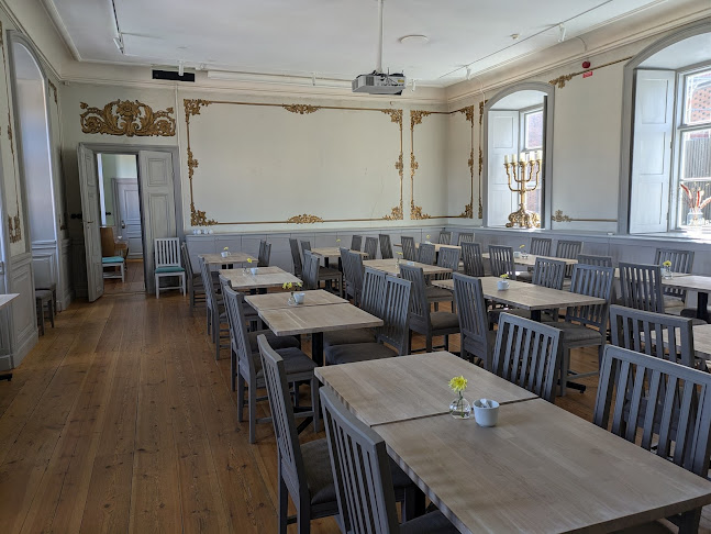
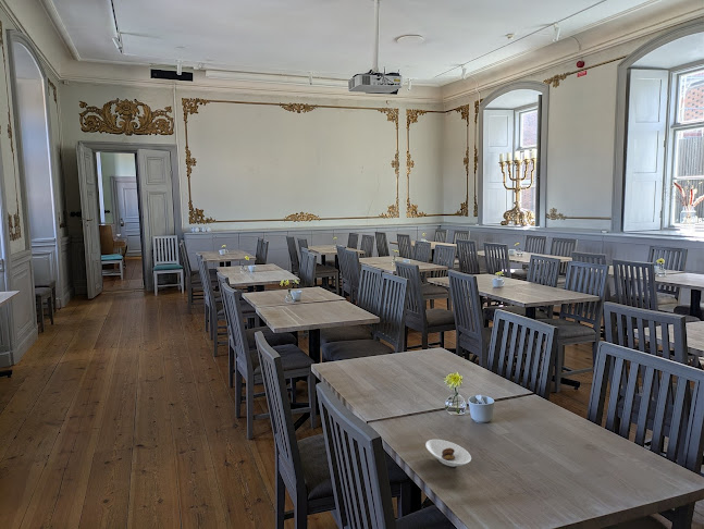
+ saucer (447, 454)
